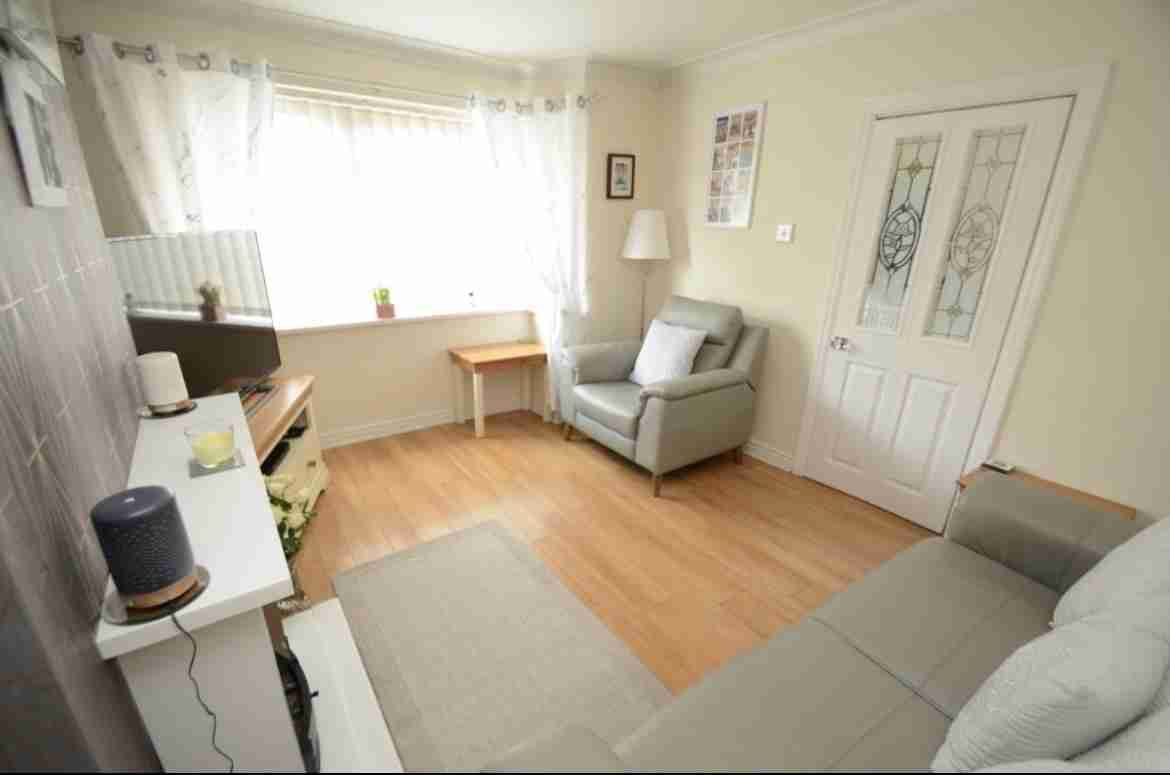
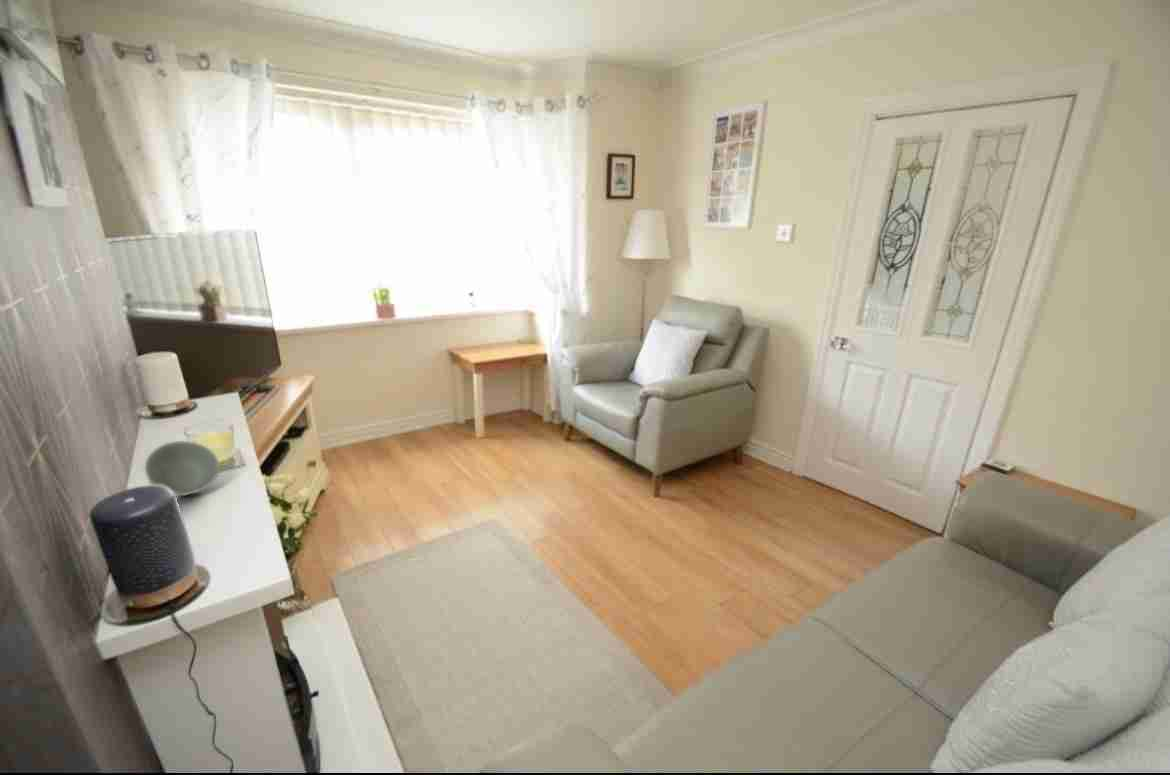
+ bowl (180, 470)
